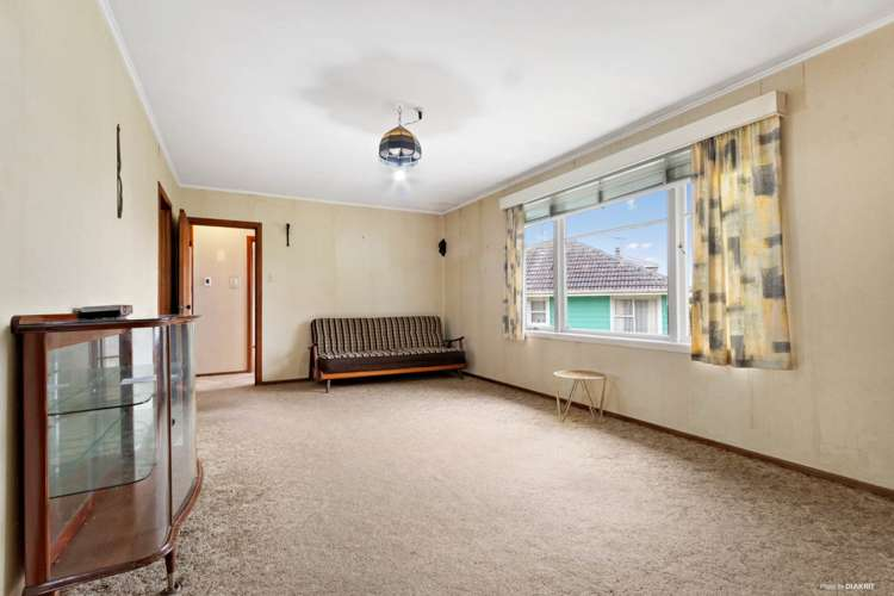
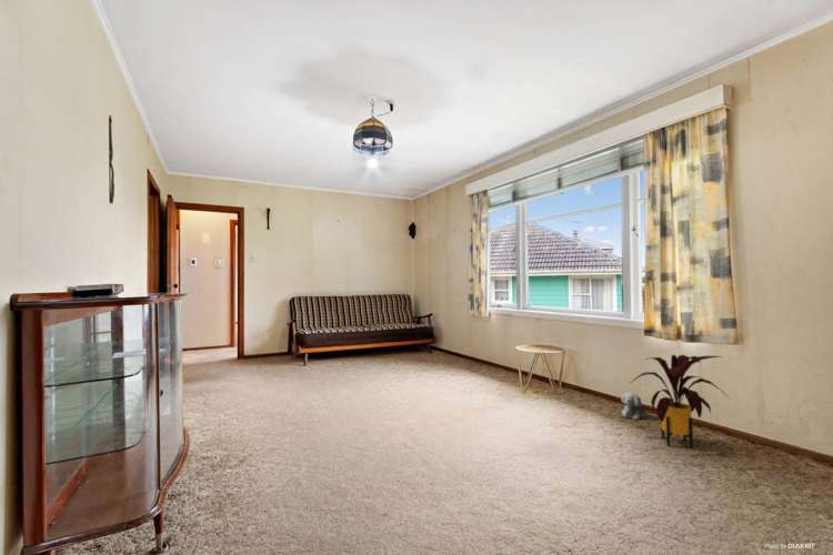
+ plush toy (636, 403)
+ house plant (676, 396)
